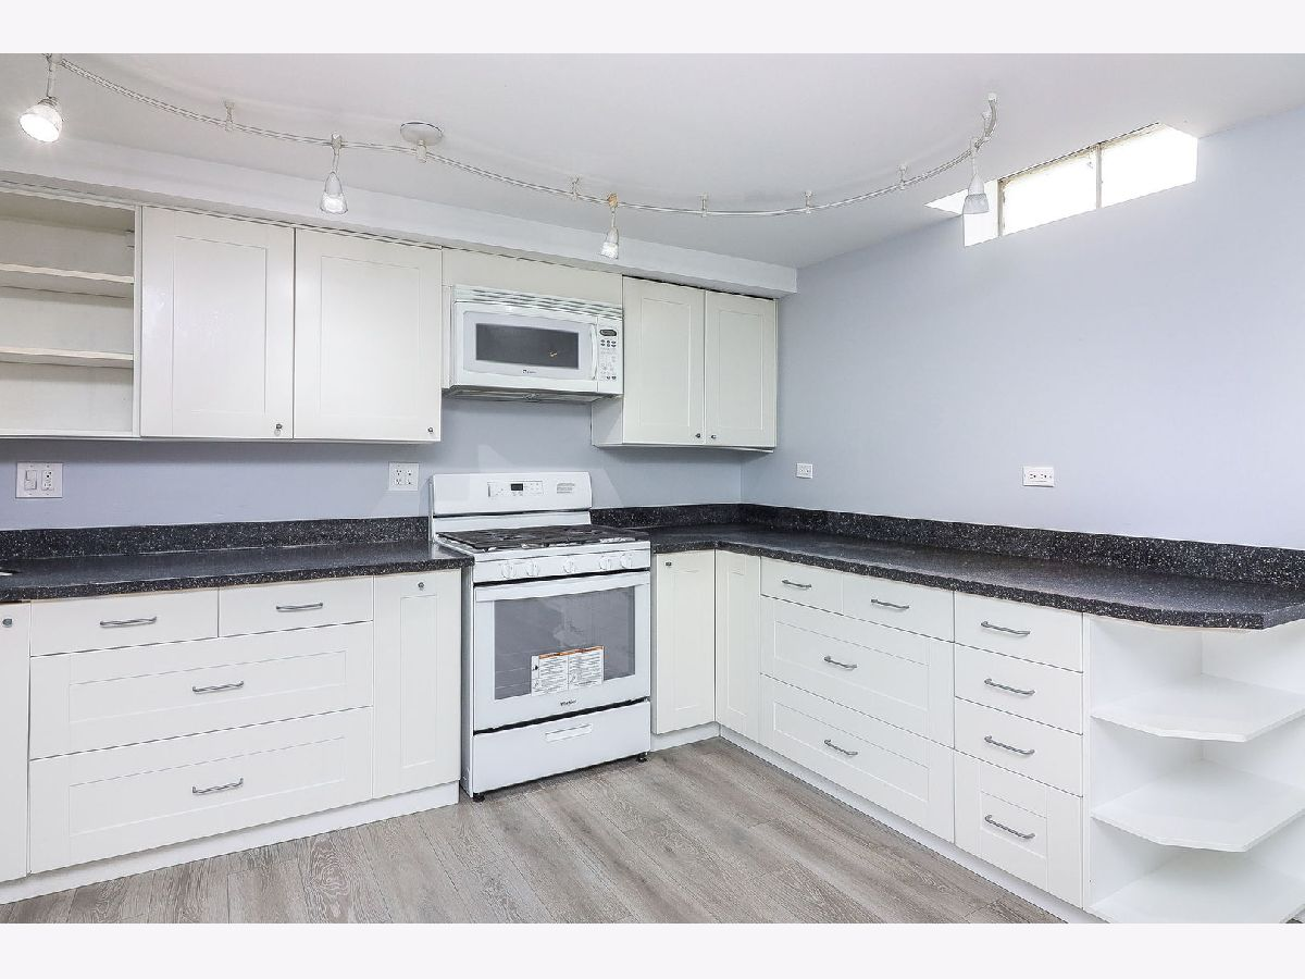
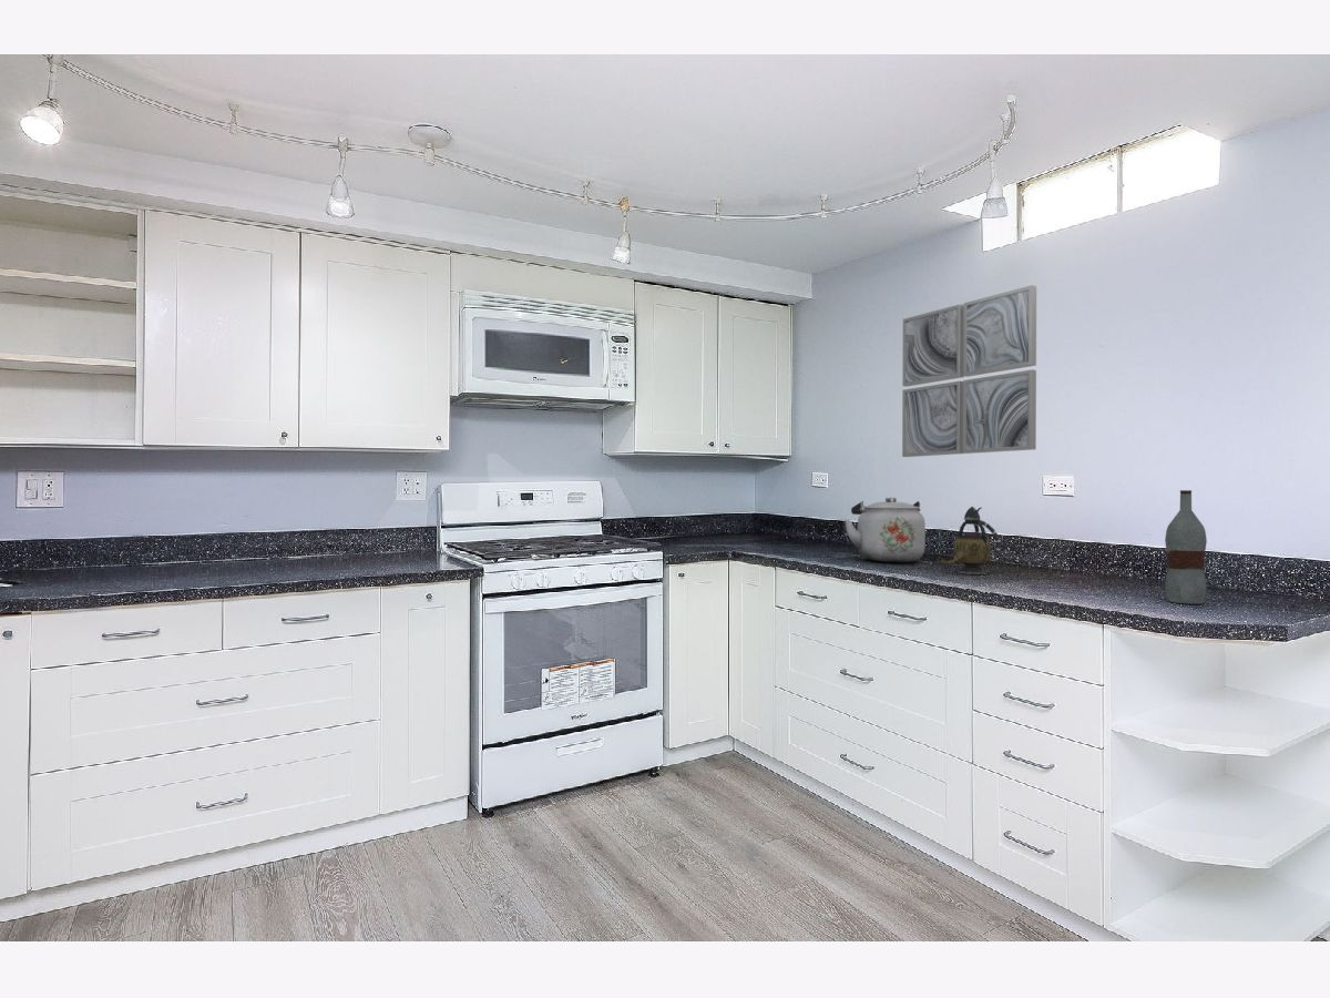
+ teapot (964, 539)
+ bottle (1185, 546)
+ kettle (882, 528)
+ wall art (963, 380)
